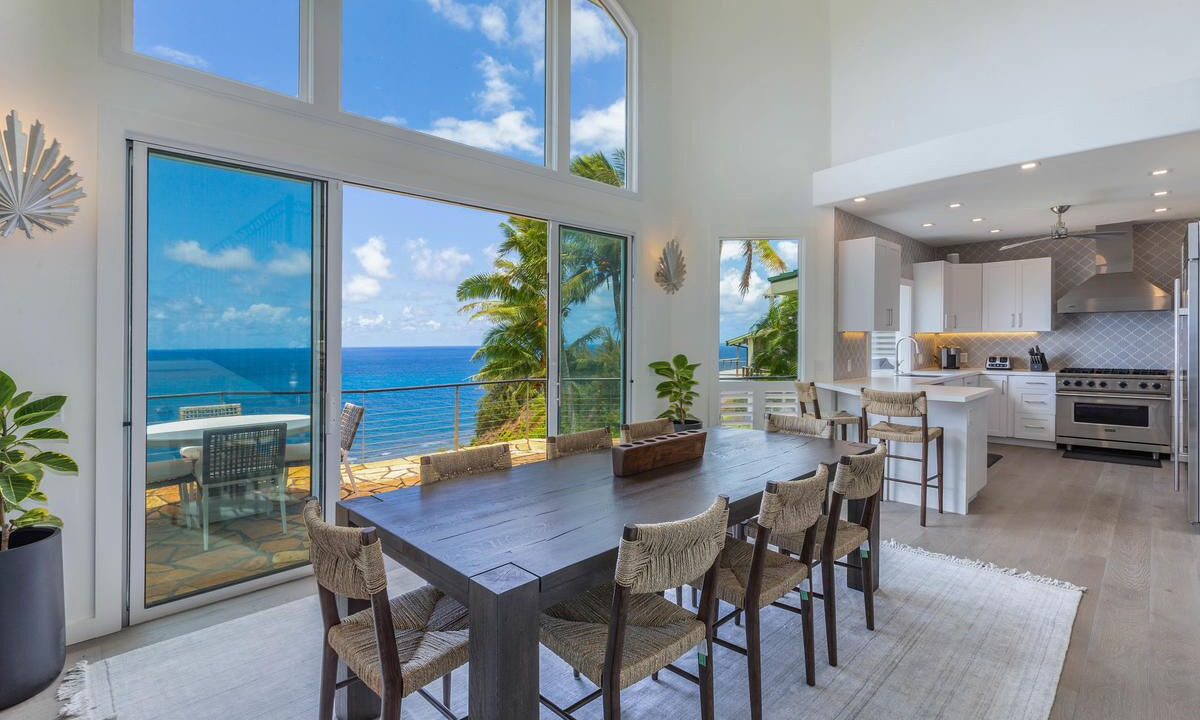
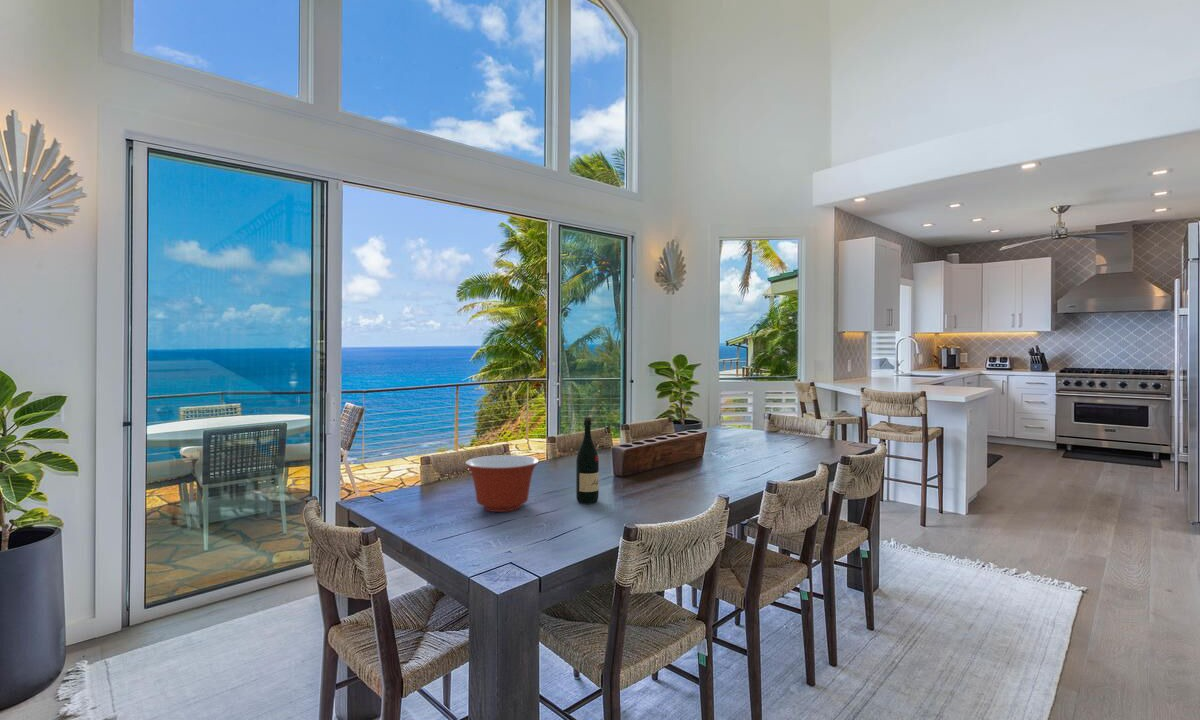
+ mixing bowl (502, 484)
+ wine bottle (587, 459)
